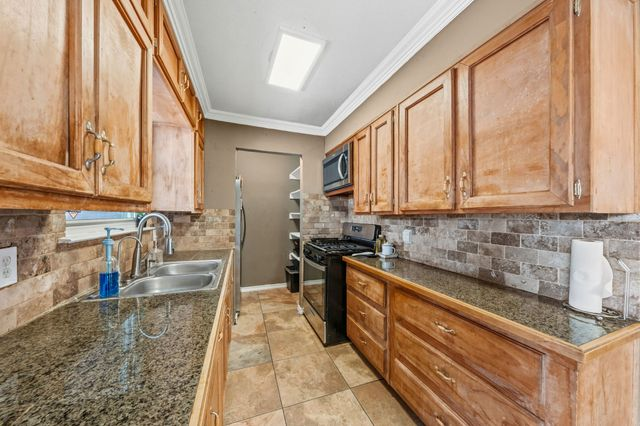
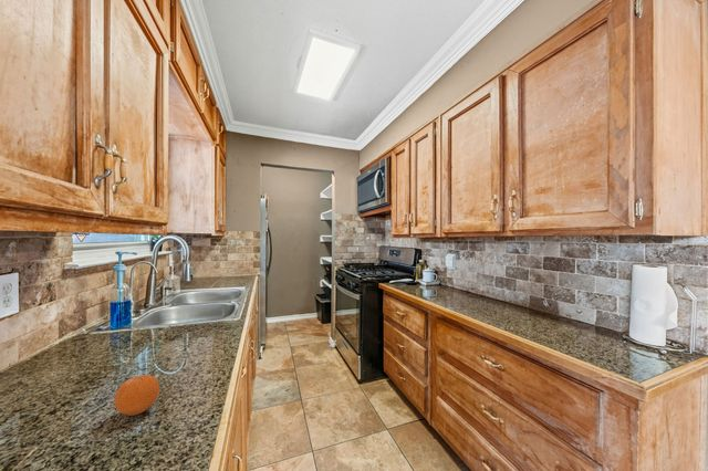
+ fruit (137, 394)
